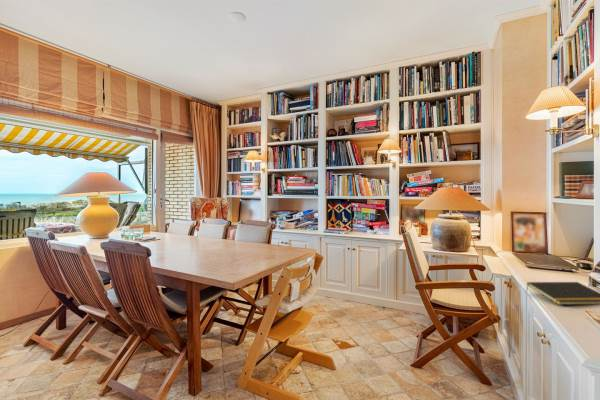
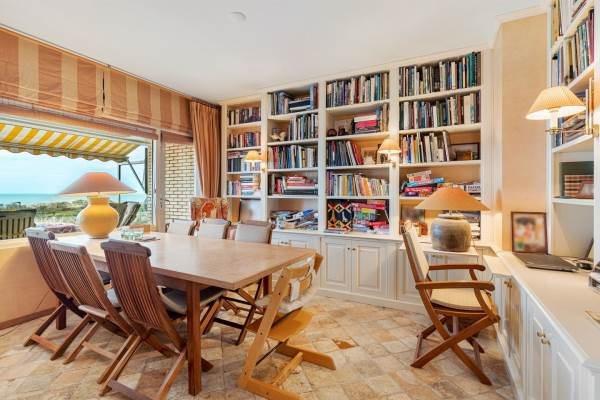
- notepad (568, 292)
